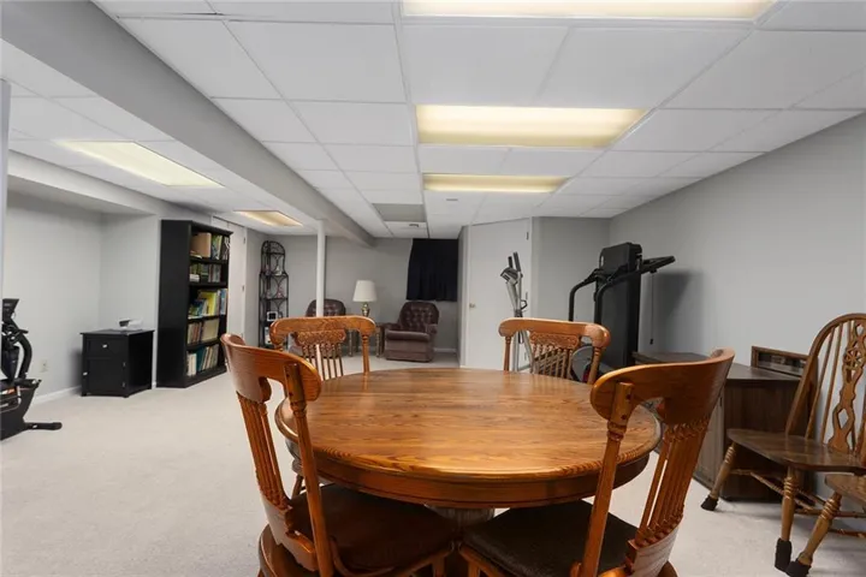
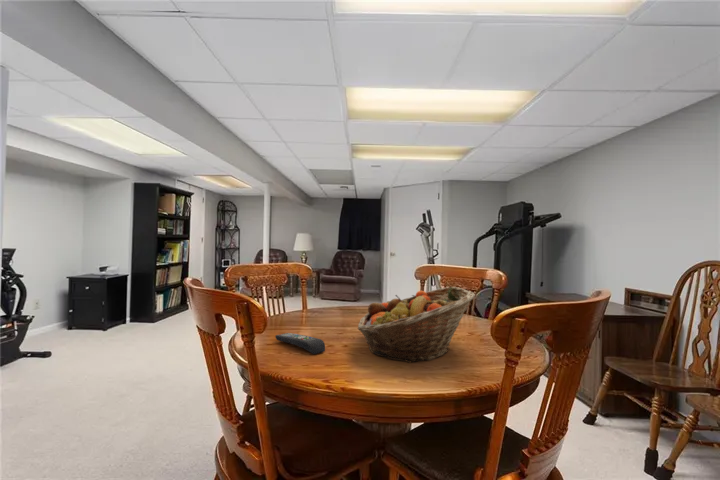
+ fruit basket (414, 317)
+ remote control (299, 340)
